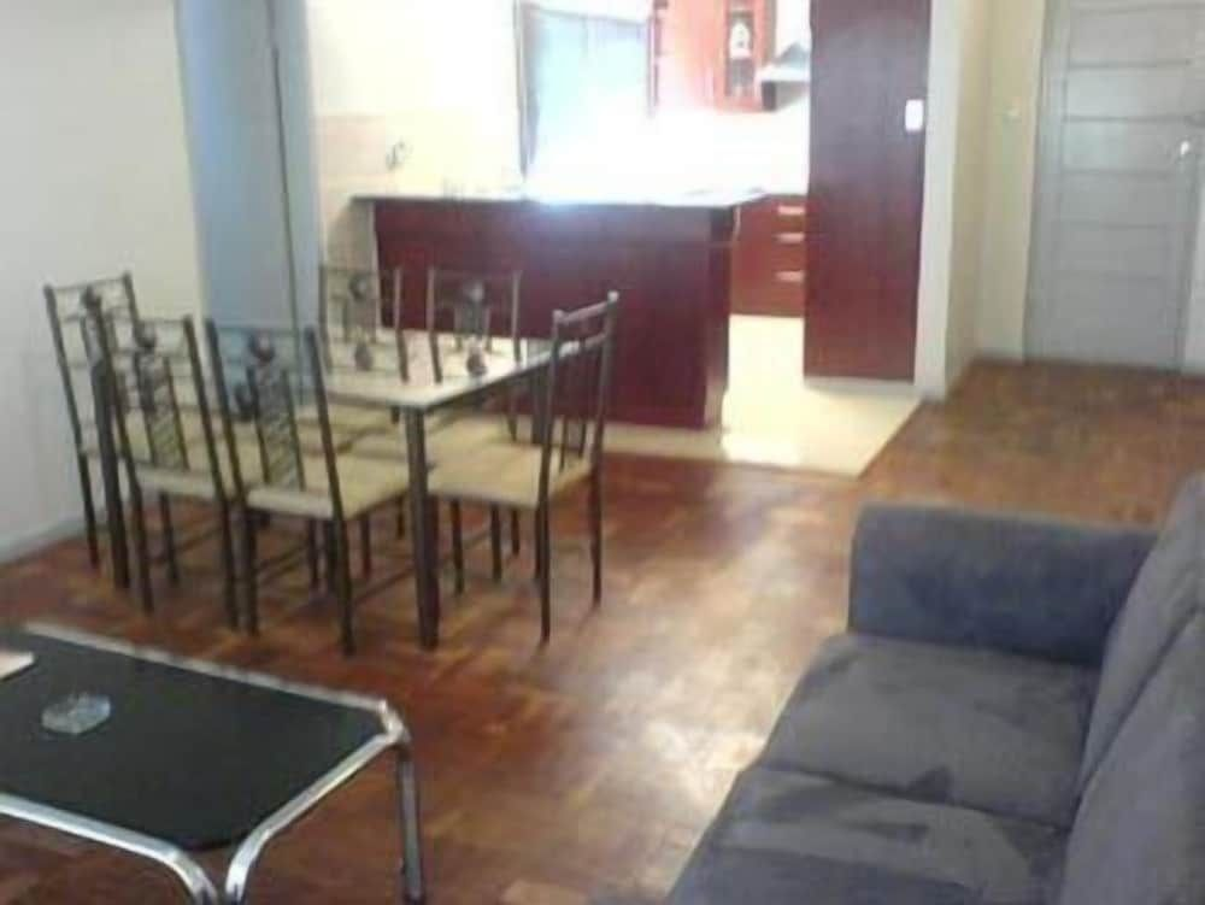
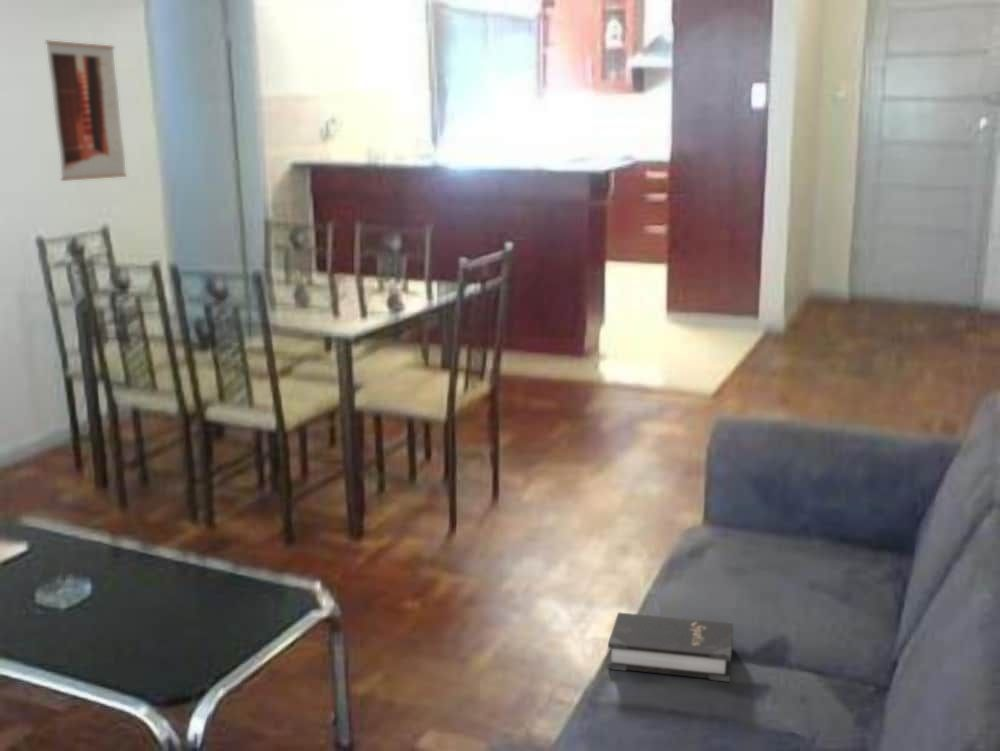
+ hardback book (671, 643)
+ wall art (88, 111)
